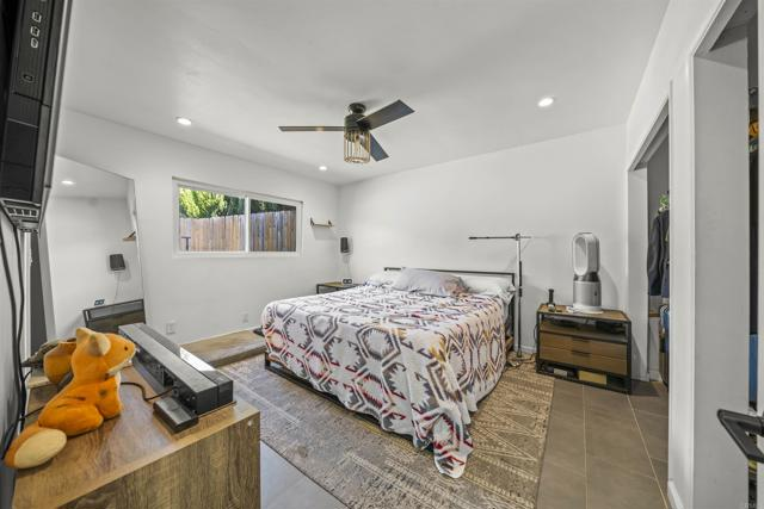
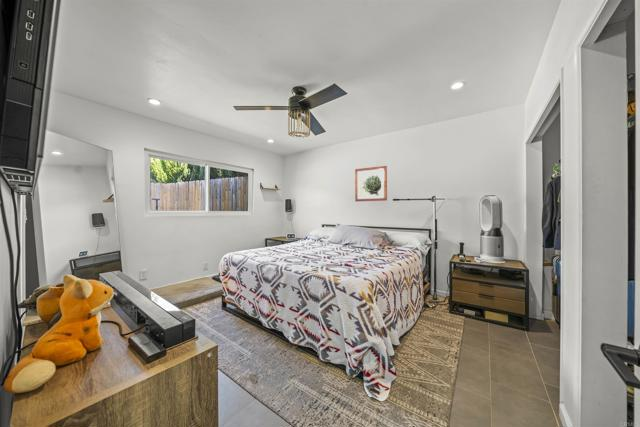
+ wall art (370, 184)
